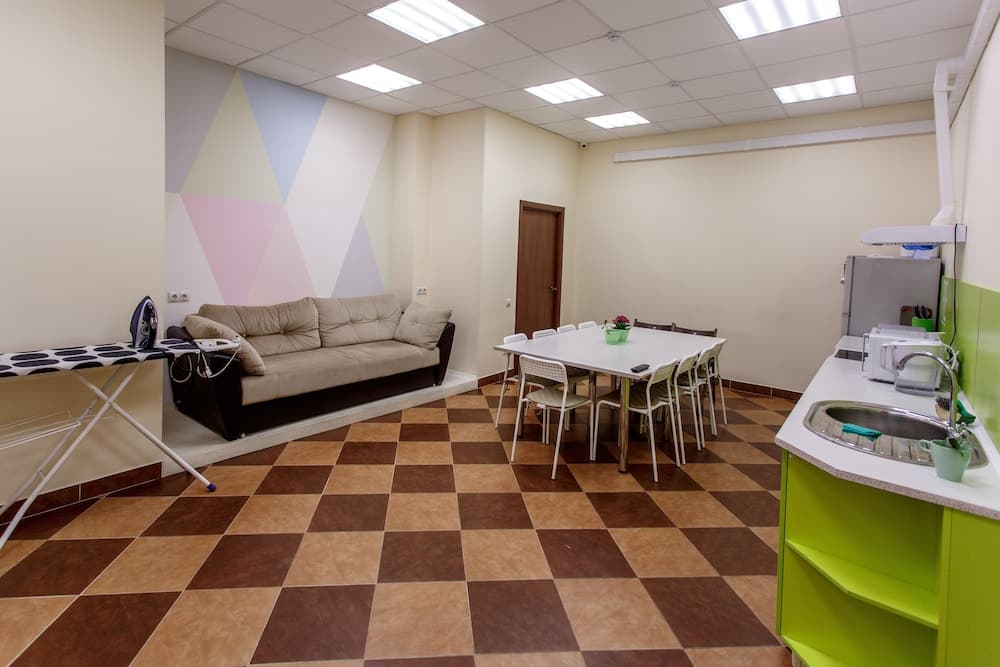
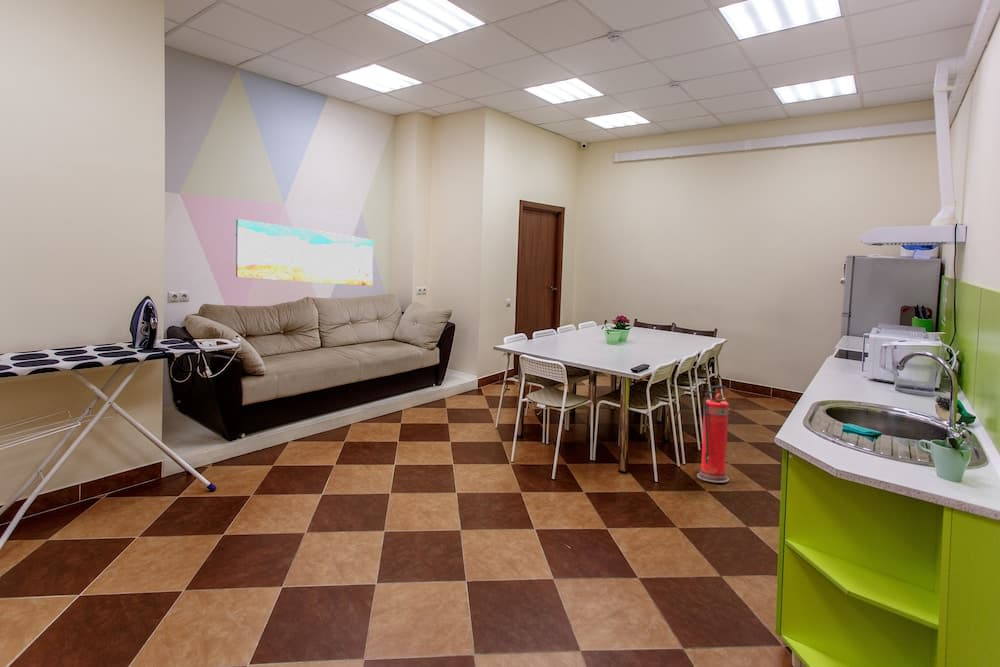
+ wall art (311, 256)
+ fire extinguisher (714, 432)
